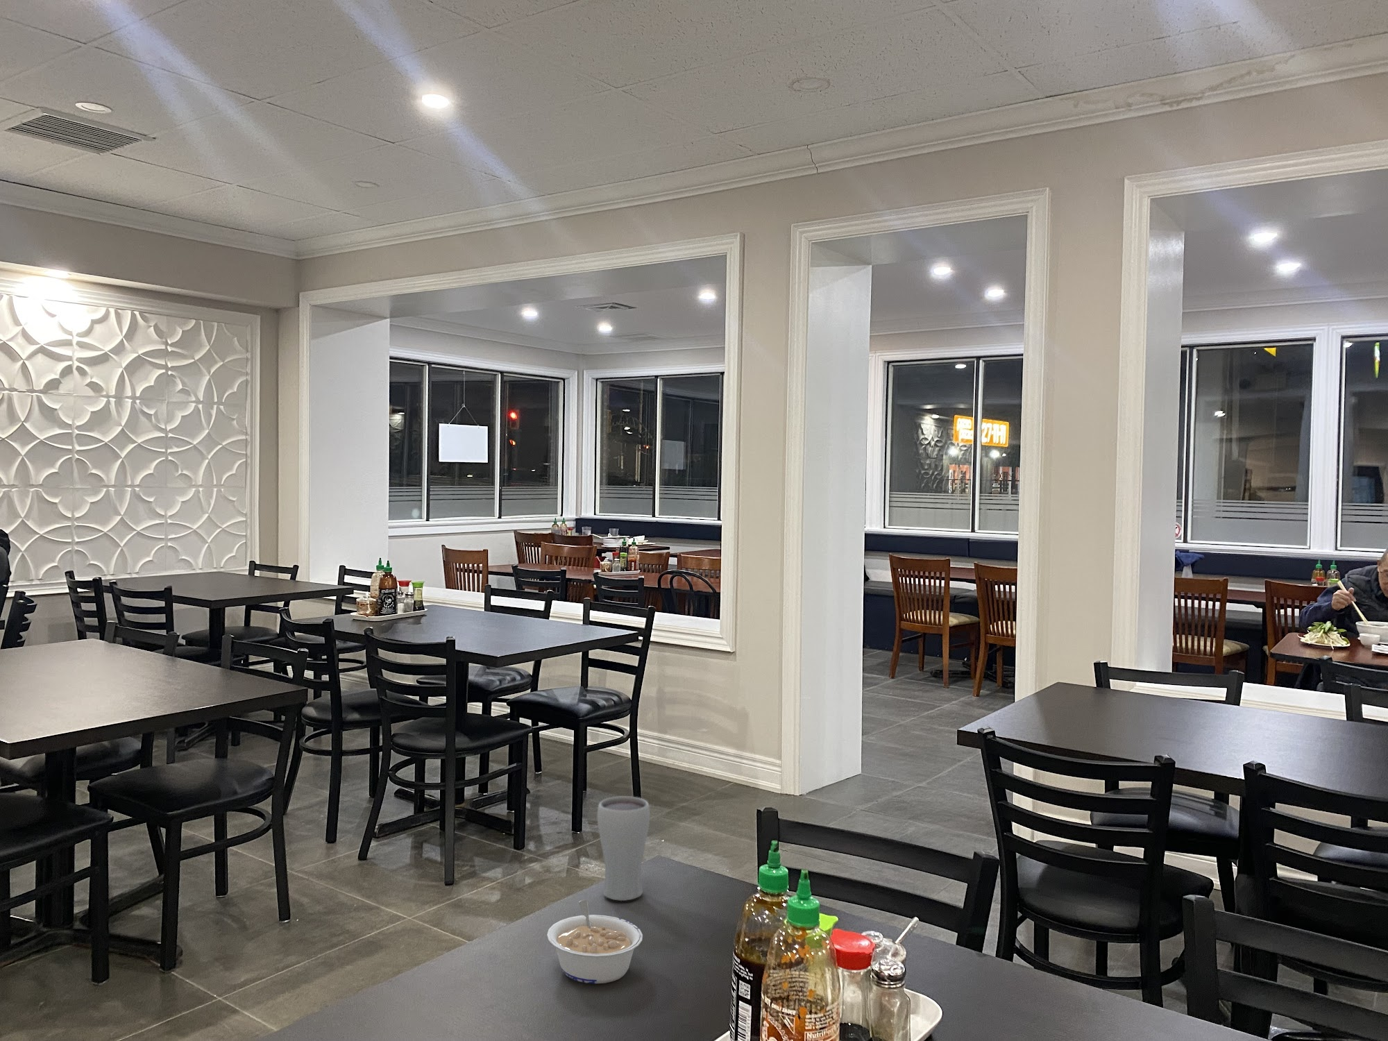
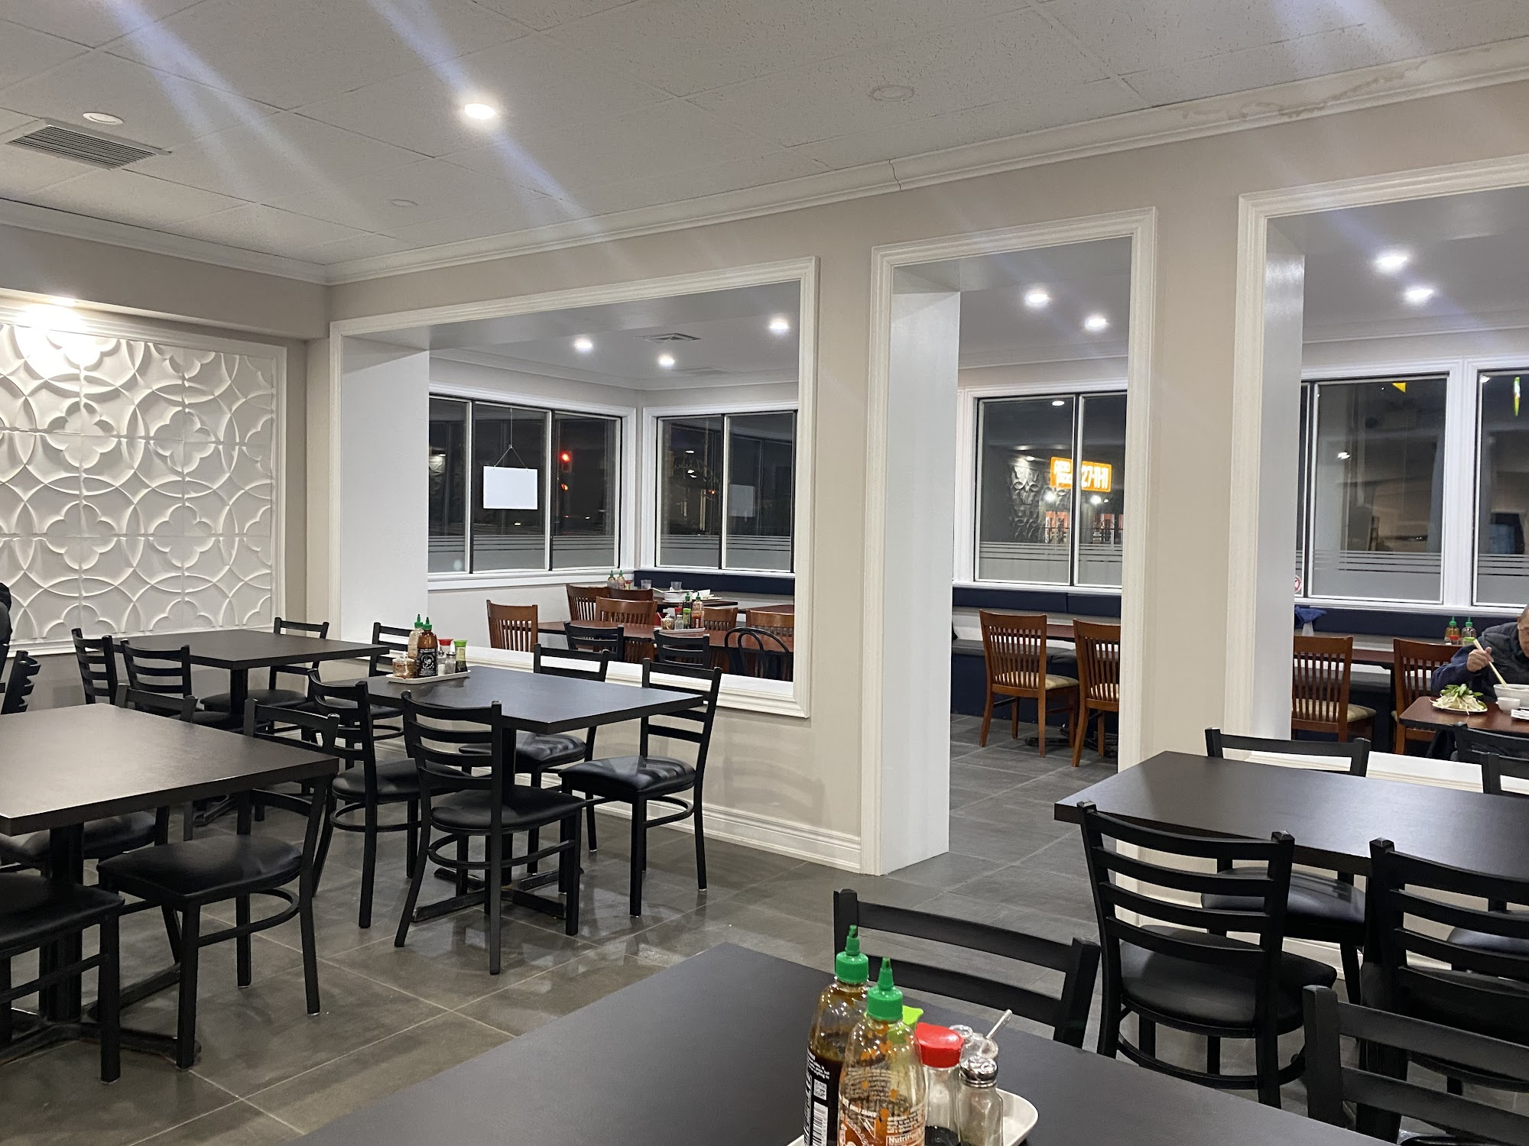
- drinking glass (623, 849)
- legume (591, 947)
